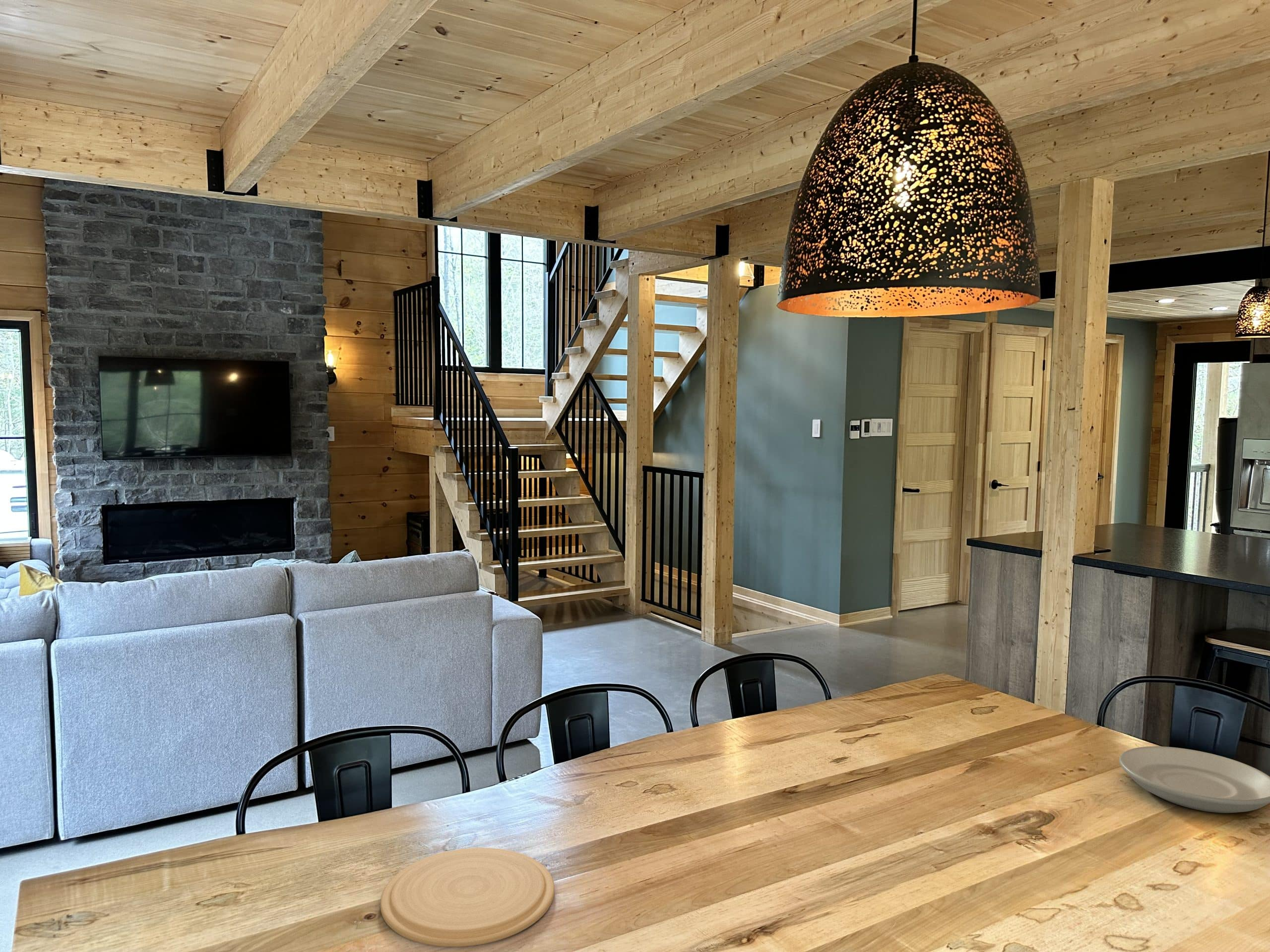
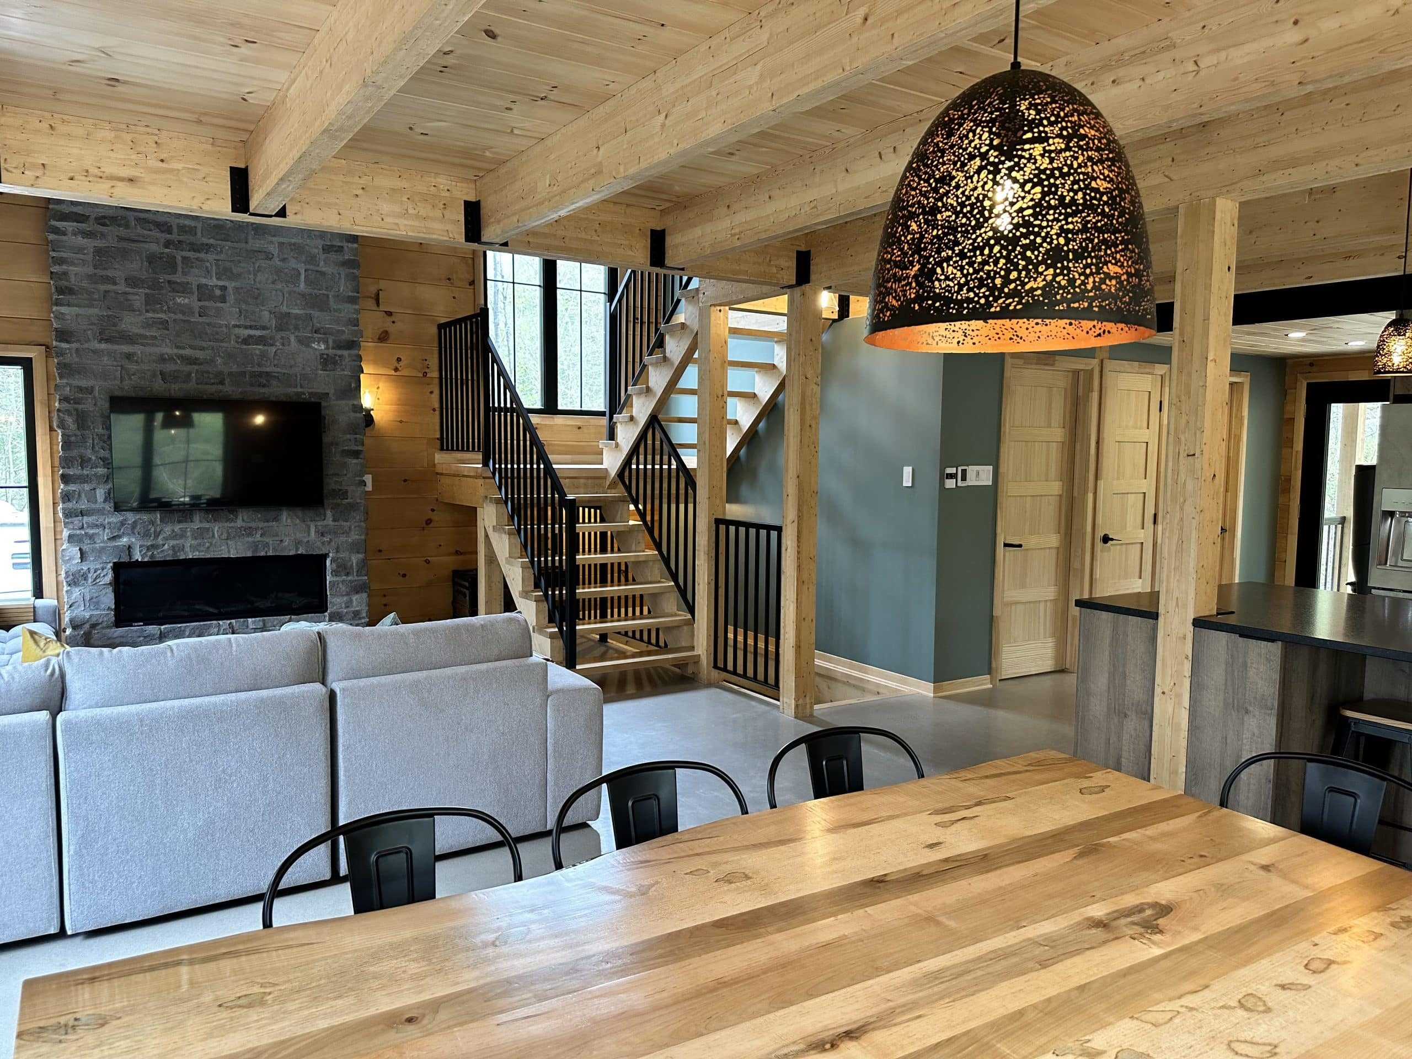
- plate (1196, 781)
- plate (469, 891)
